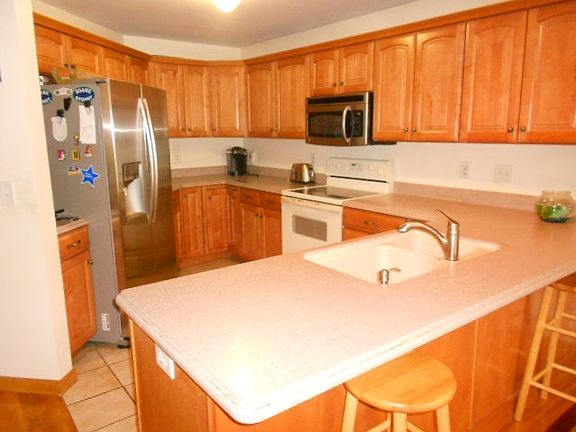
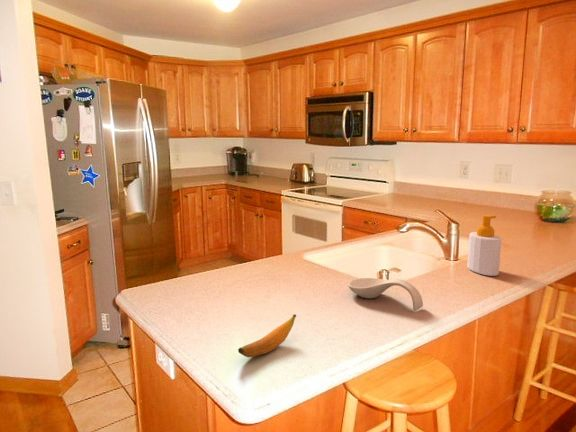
+ banana (269, 337)
+ spoon rest (383, 288)
+ soap bottle (484, 243)
